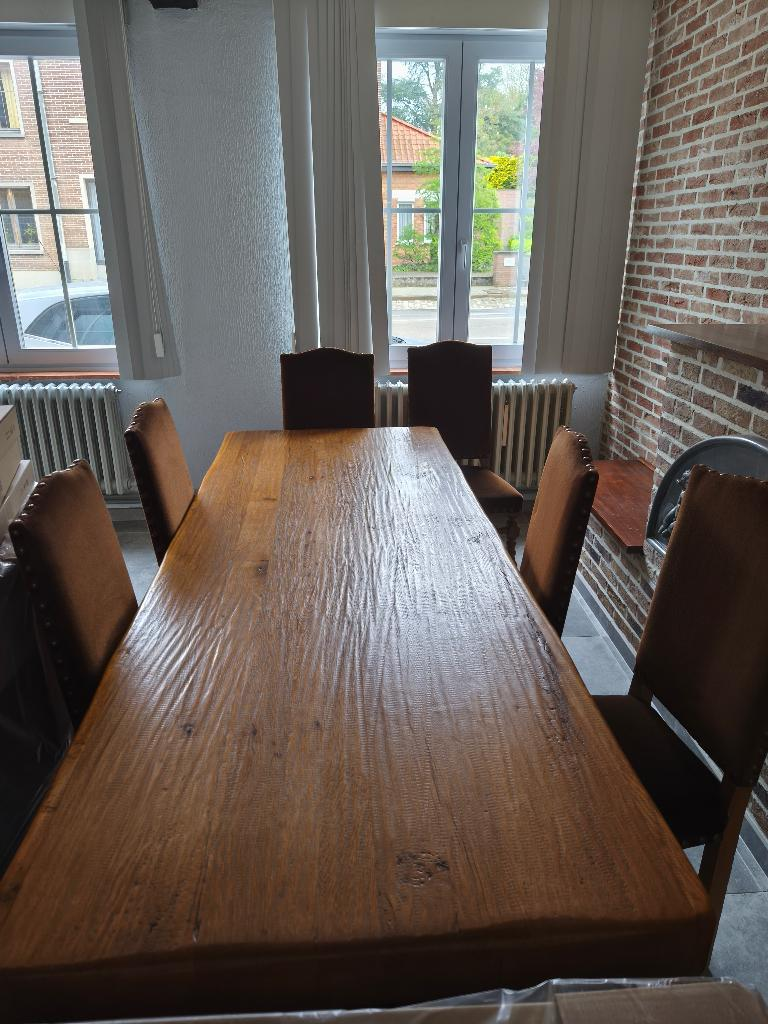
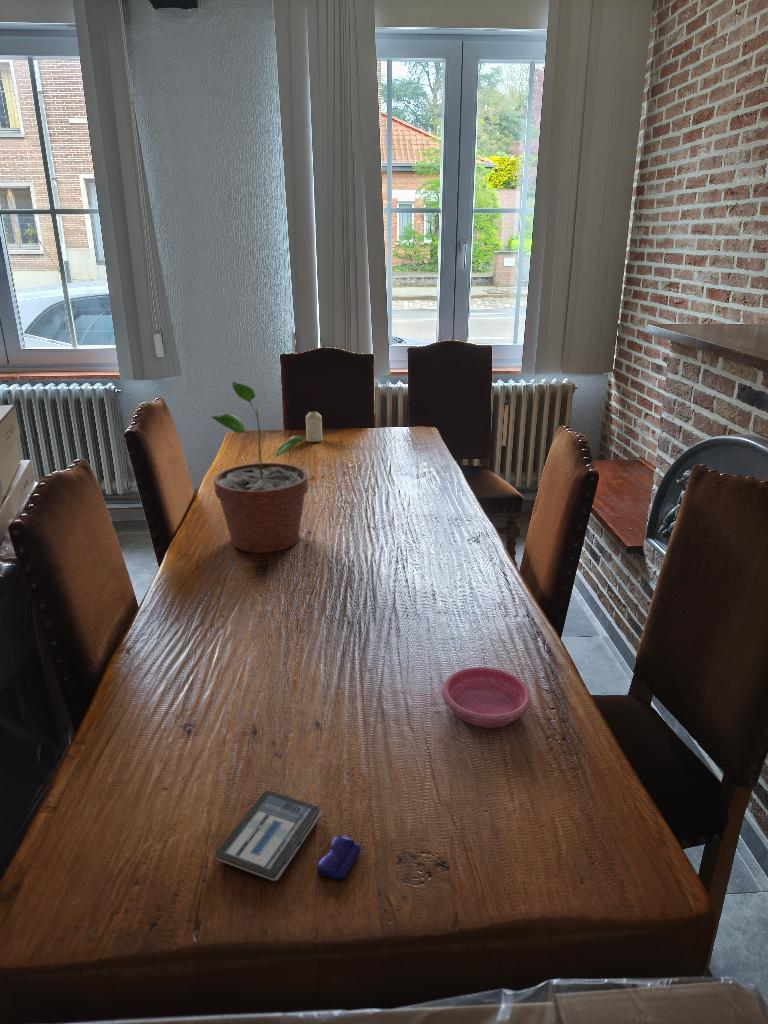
+ candle (314, 426)
+ saucer (486, 699)
+ potted plant (260, 466)
+ tablet (284, 838)
